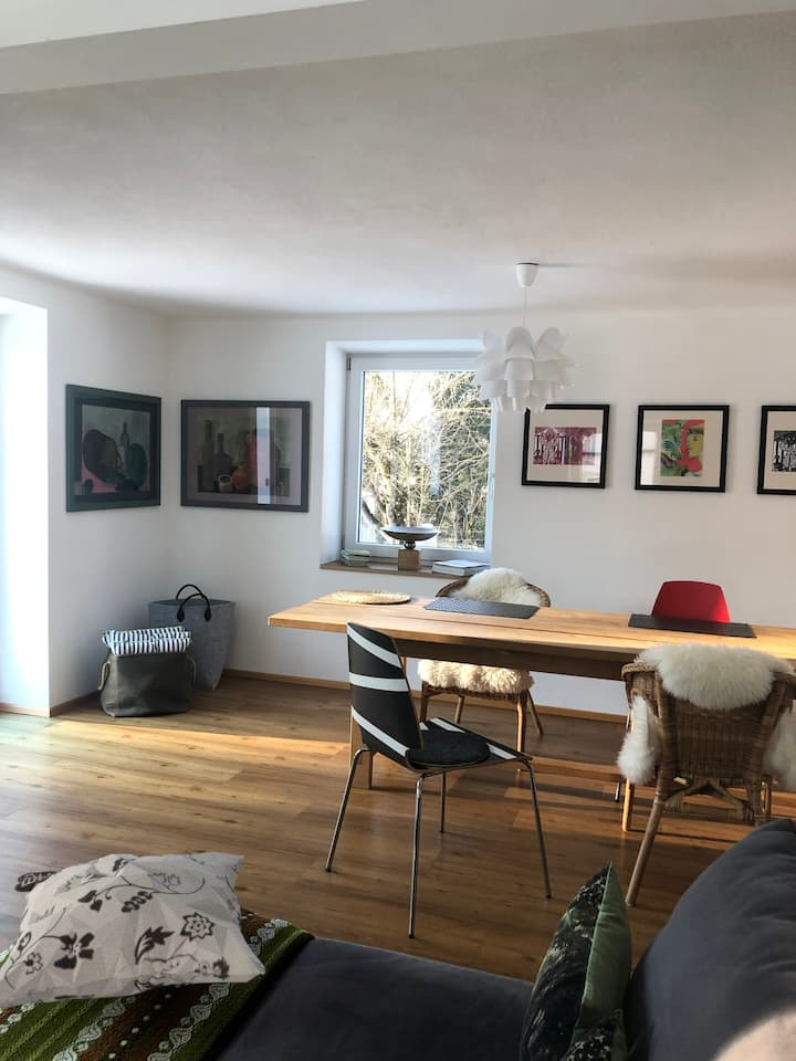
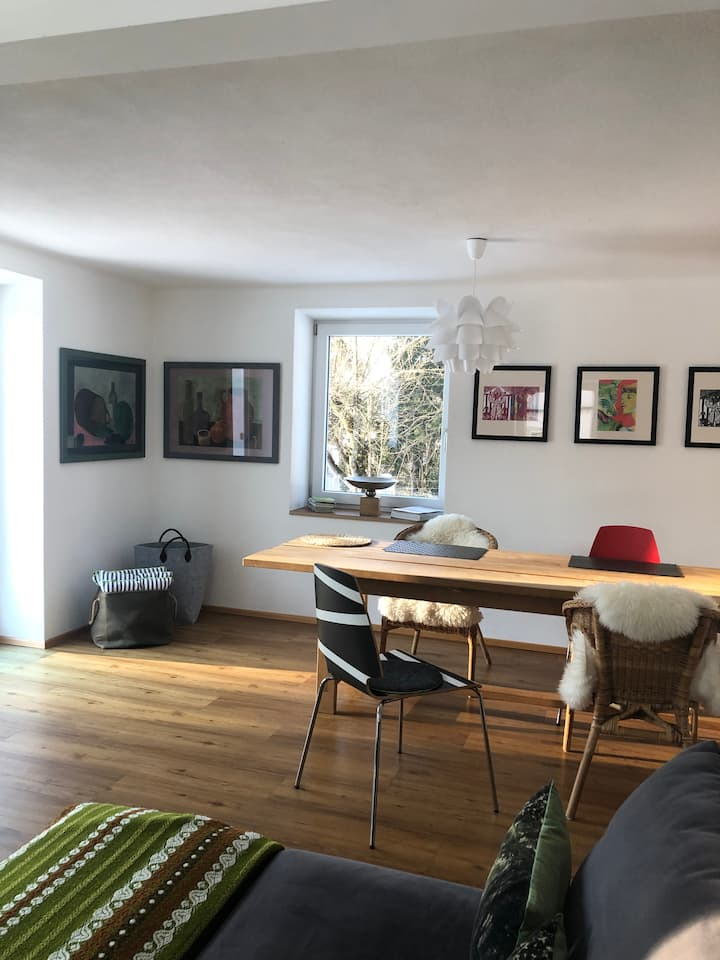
- decorative pillow (129, 918)
